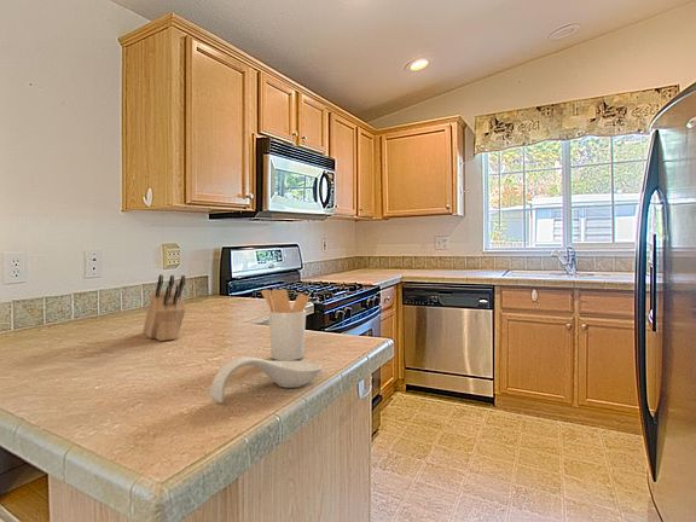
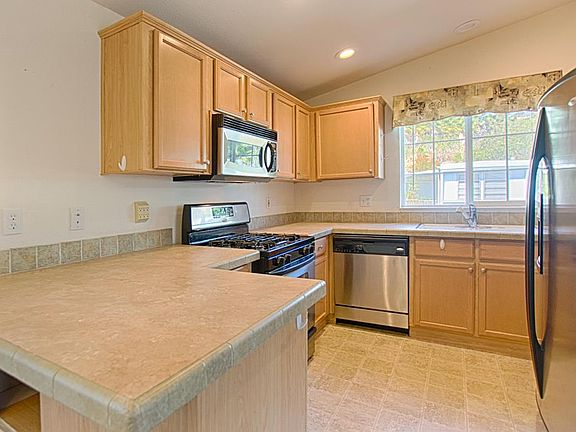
- knife block (164, 304)
- utensil holder (283, 320)
- spoon rest (269, 371)
